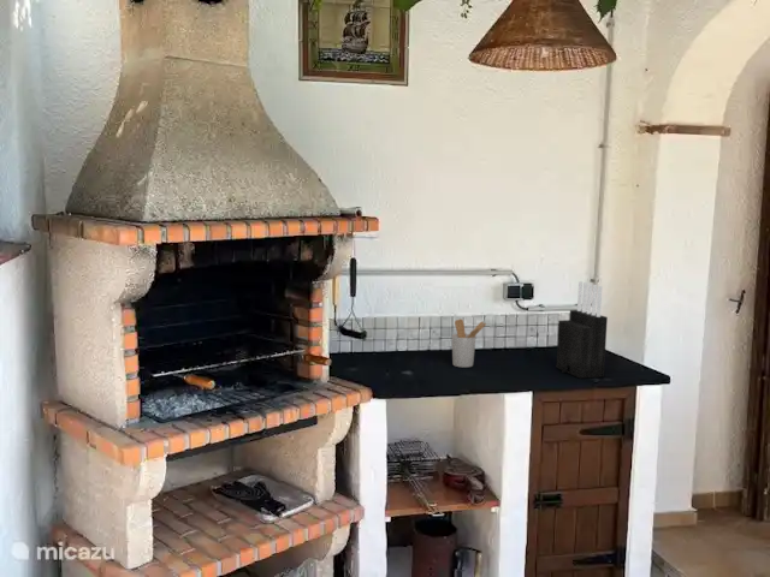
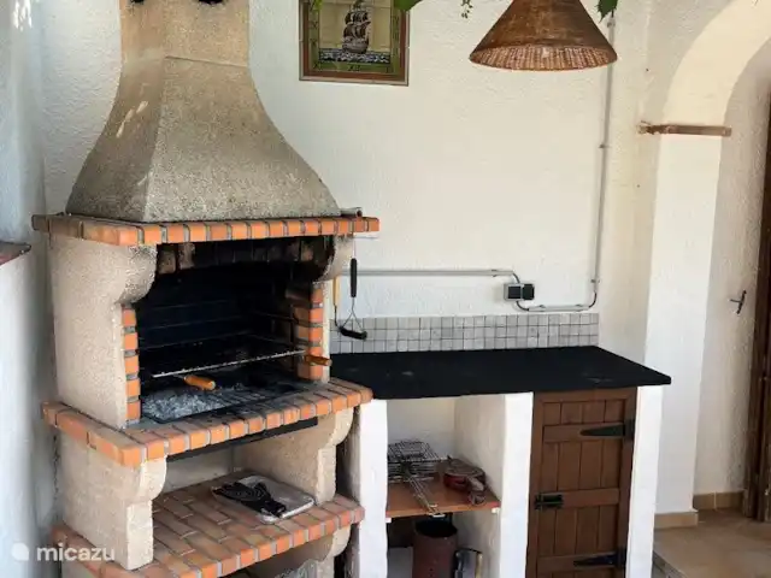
- utensil holder (469, 343)
- knife block (579, 328)
